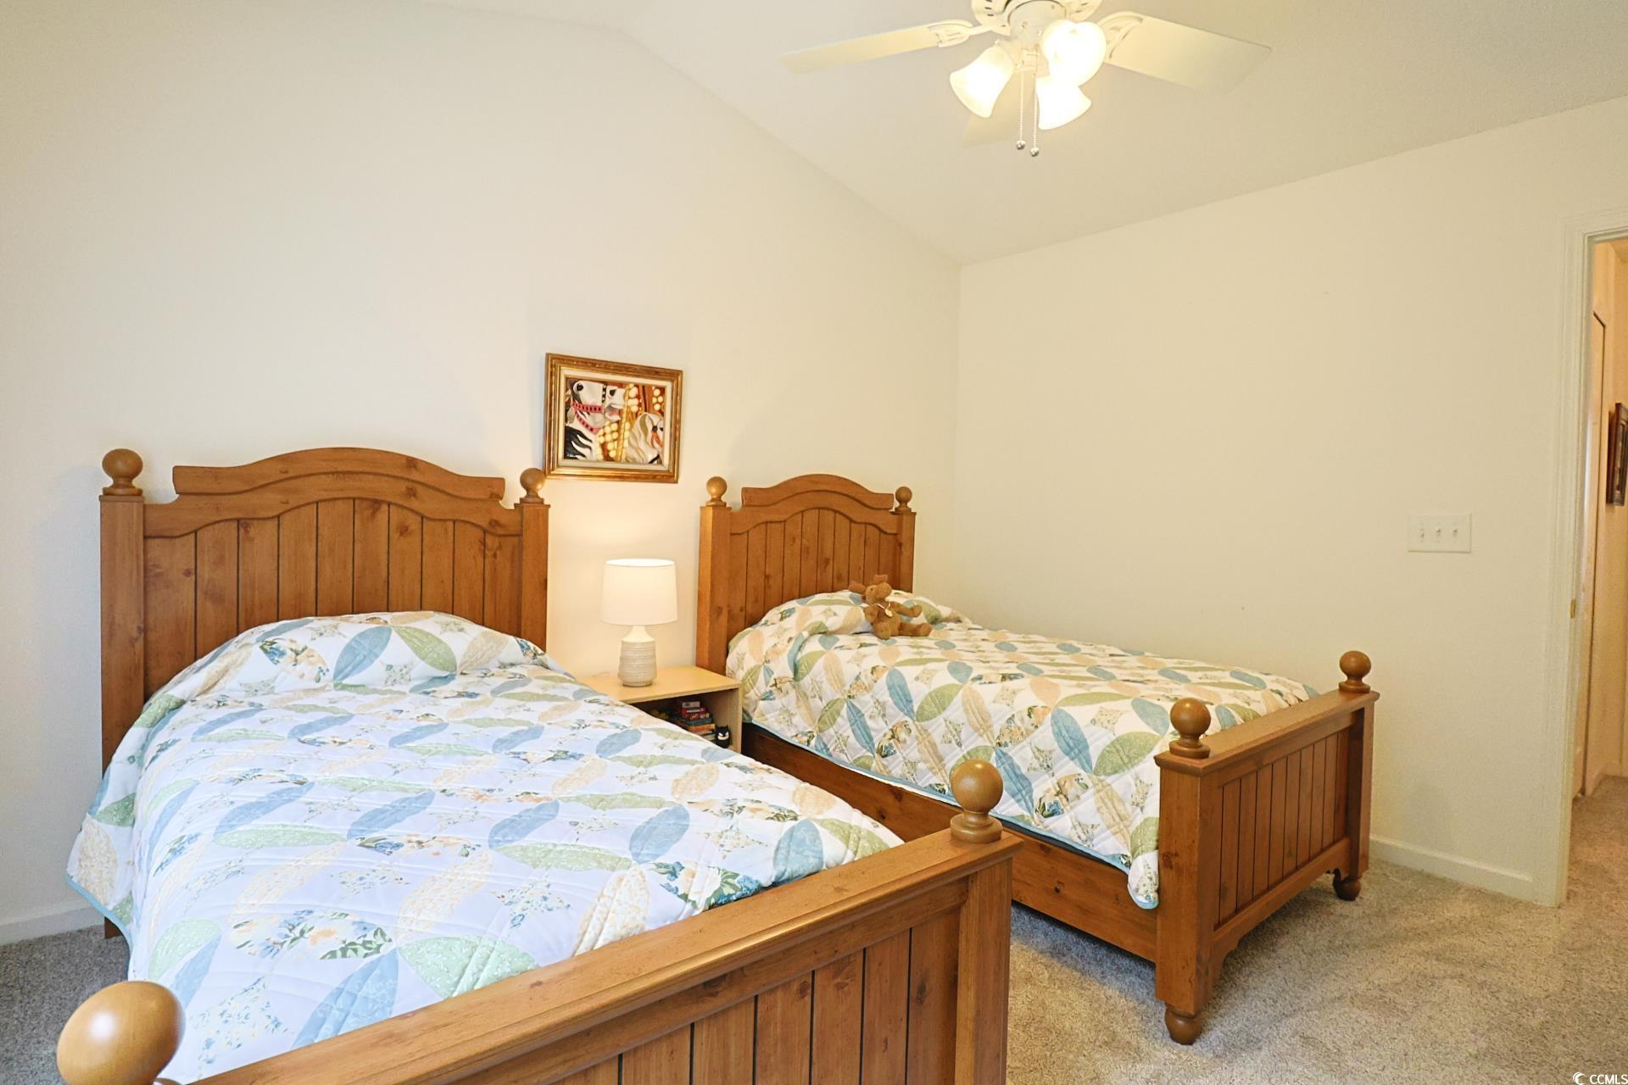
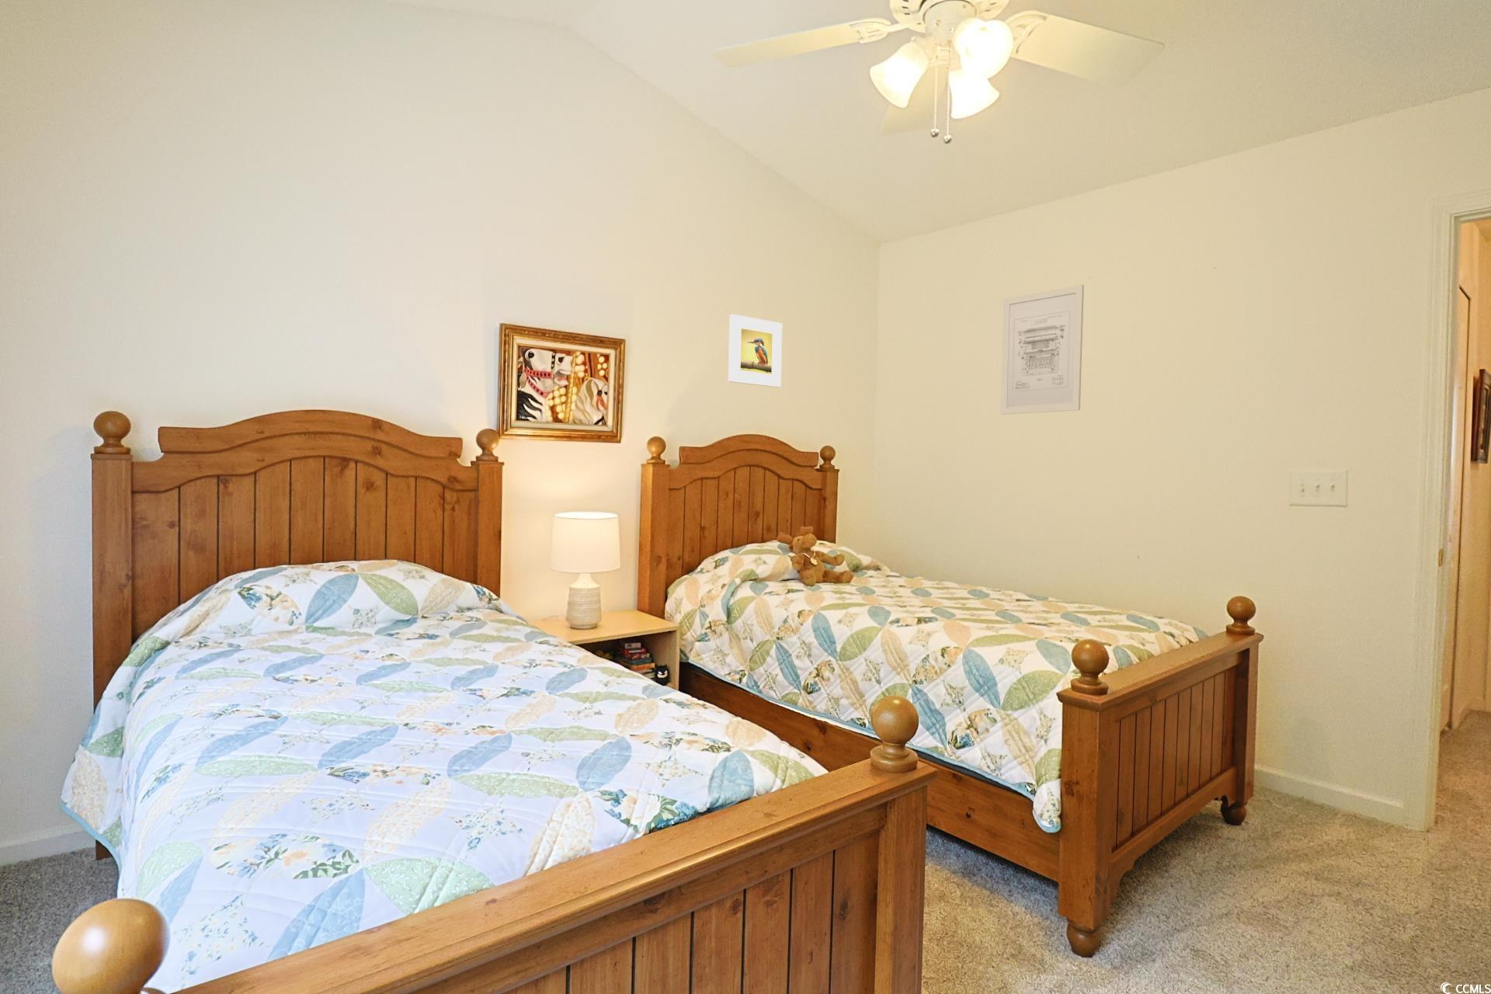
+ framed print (755, 352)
+ wall art (1039, 352)
